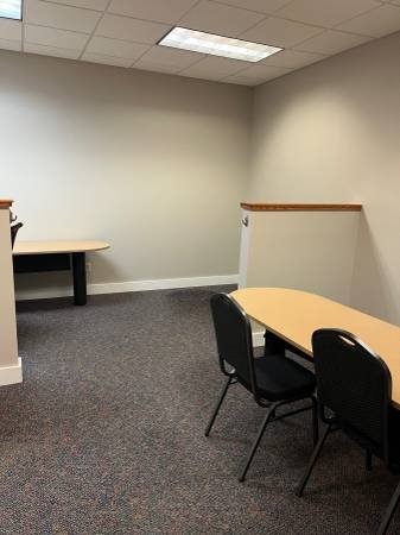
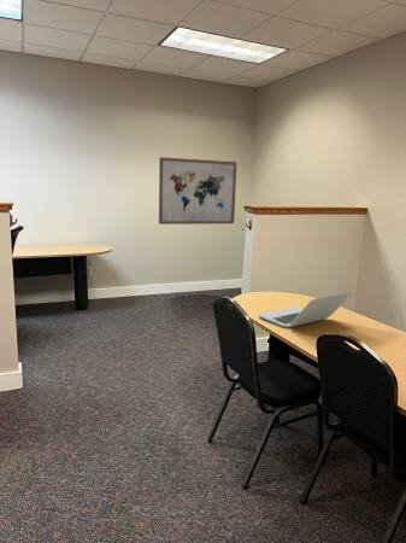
+ wall art (199, 192)
+ laptop (305, 306)
